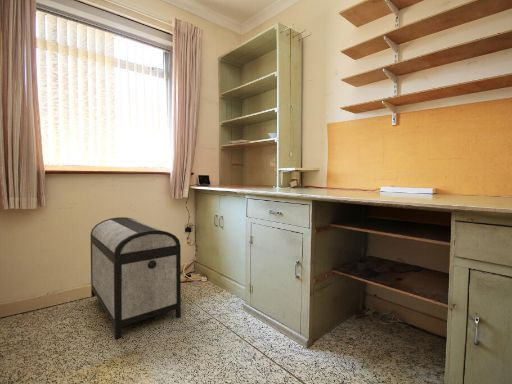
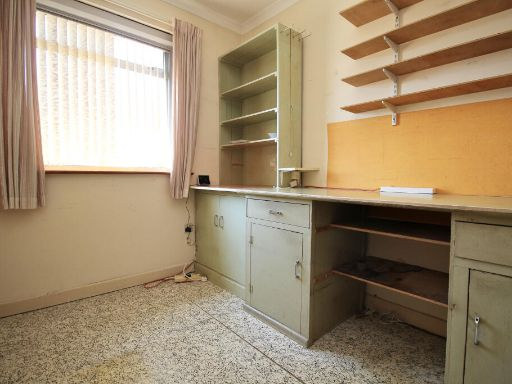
- storage chest (132, 265)
